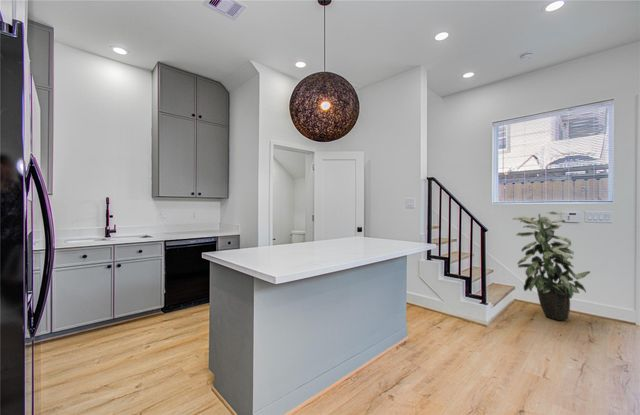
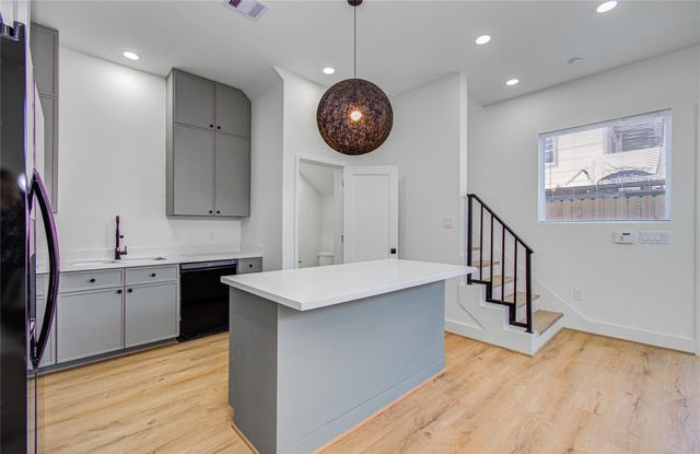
- indoor plant (548, 264)
